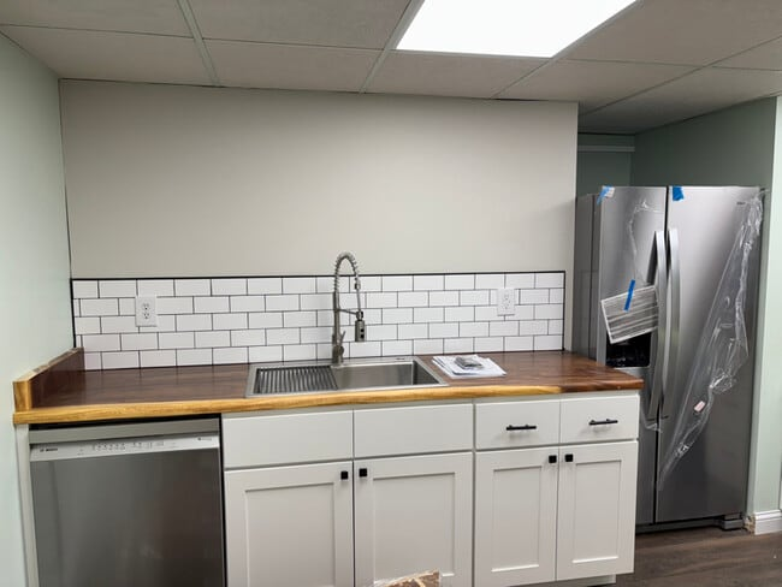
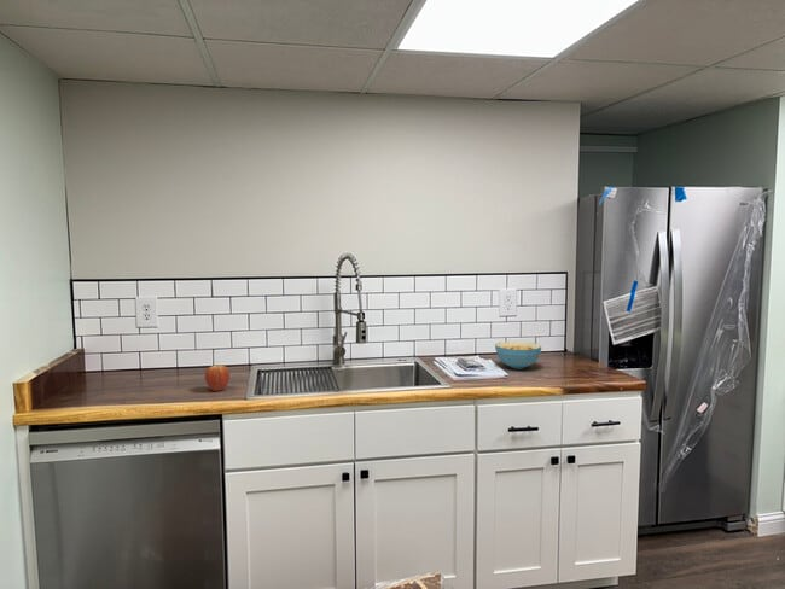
+ fruit (217, 375)
+ cereal bowl (517, 356)
